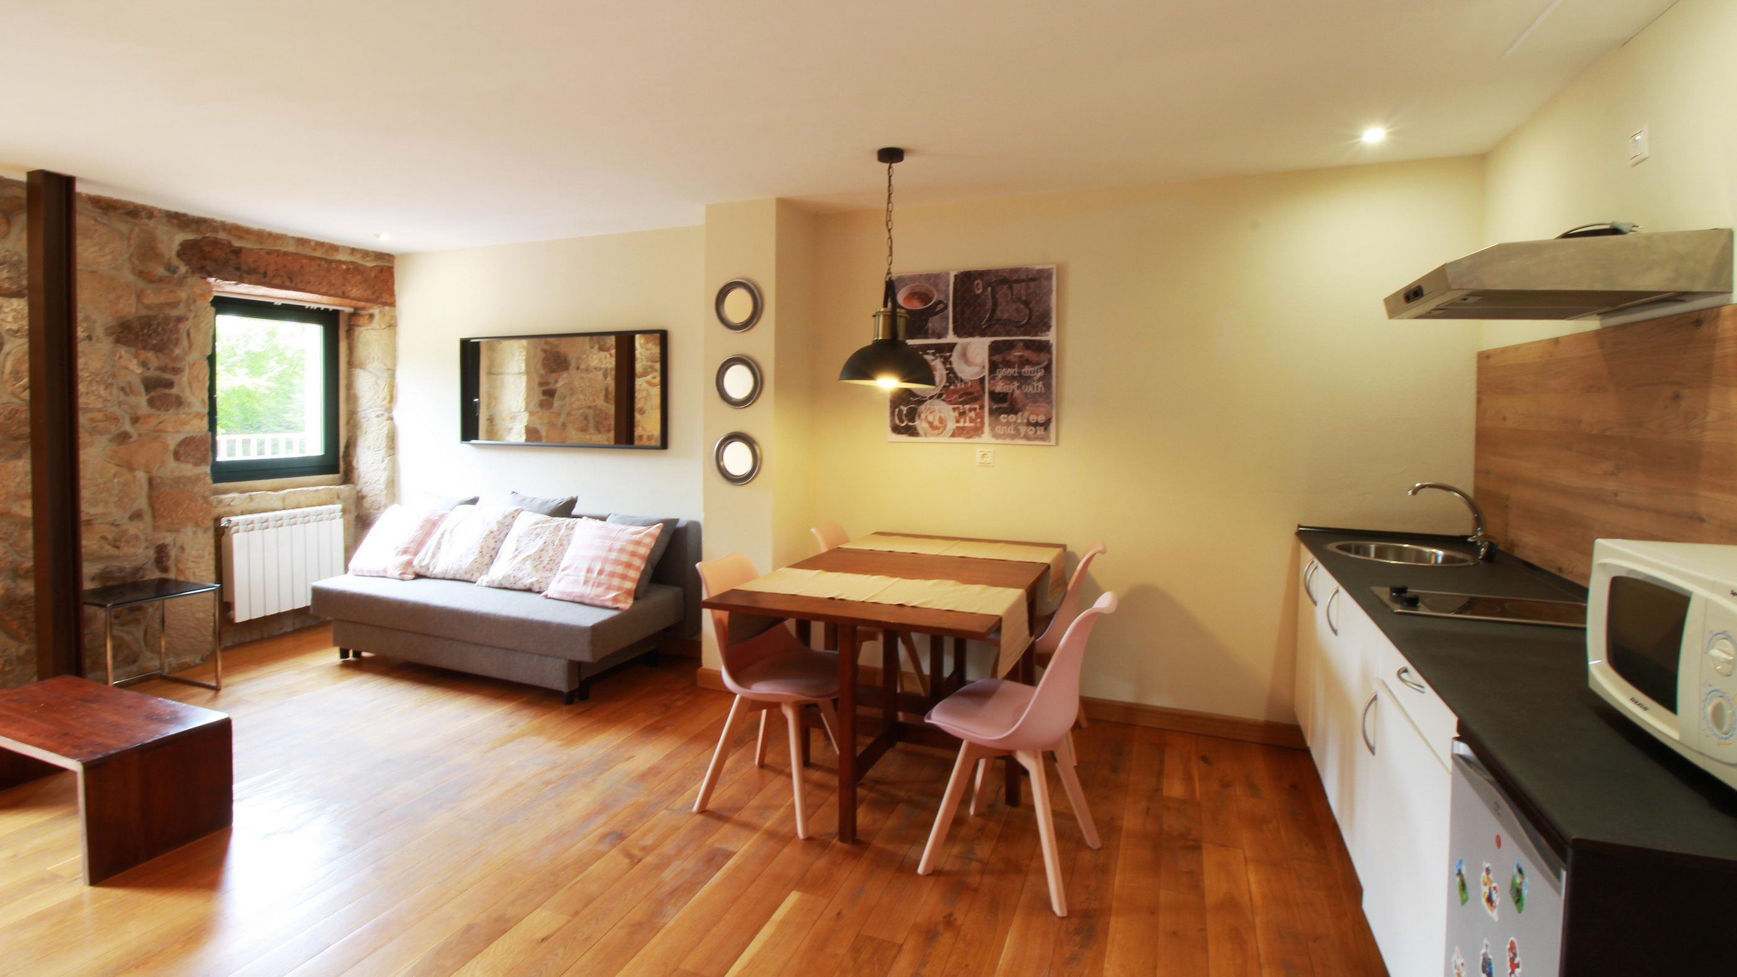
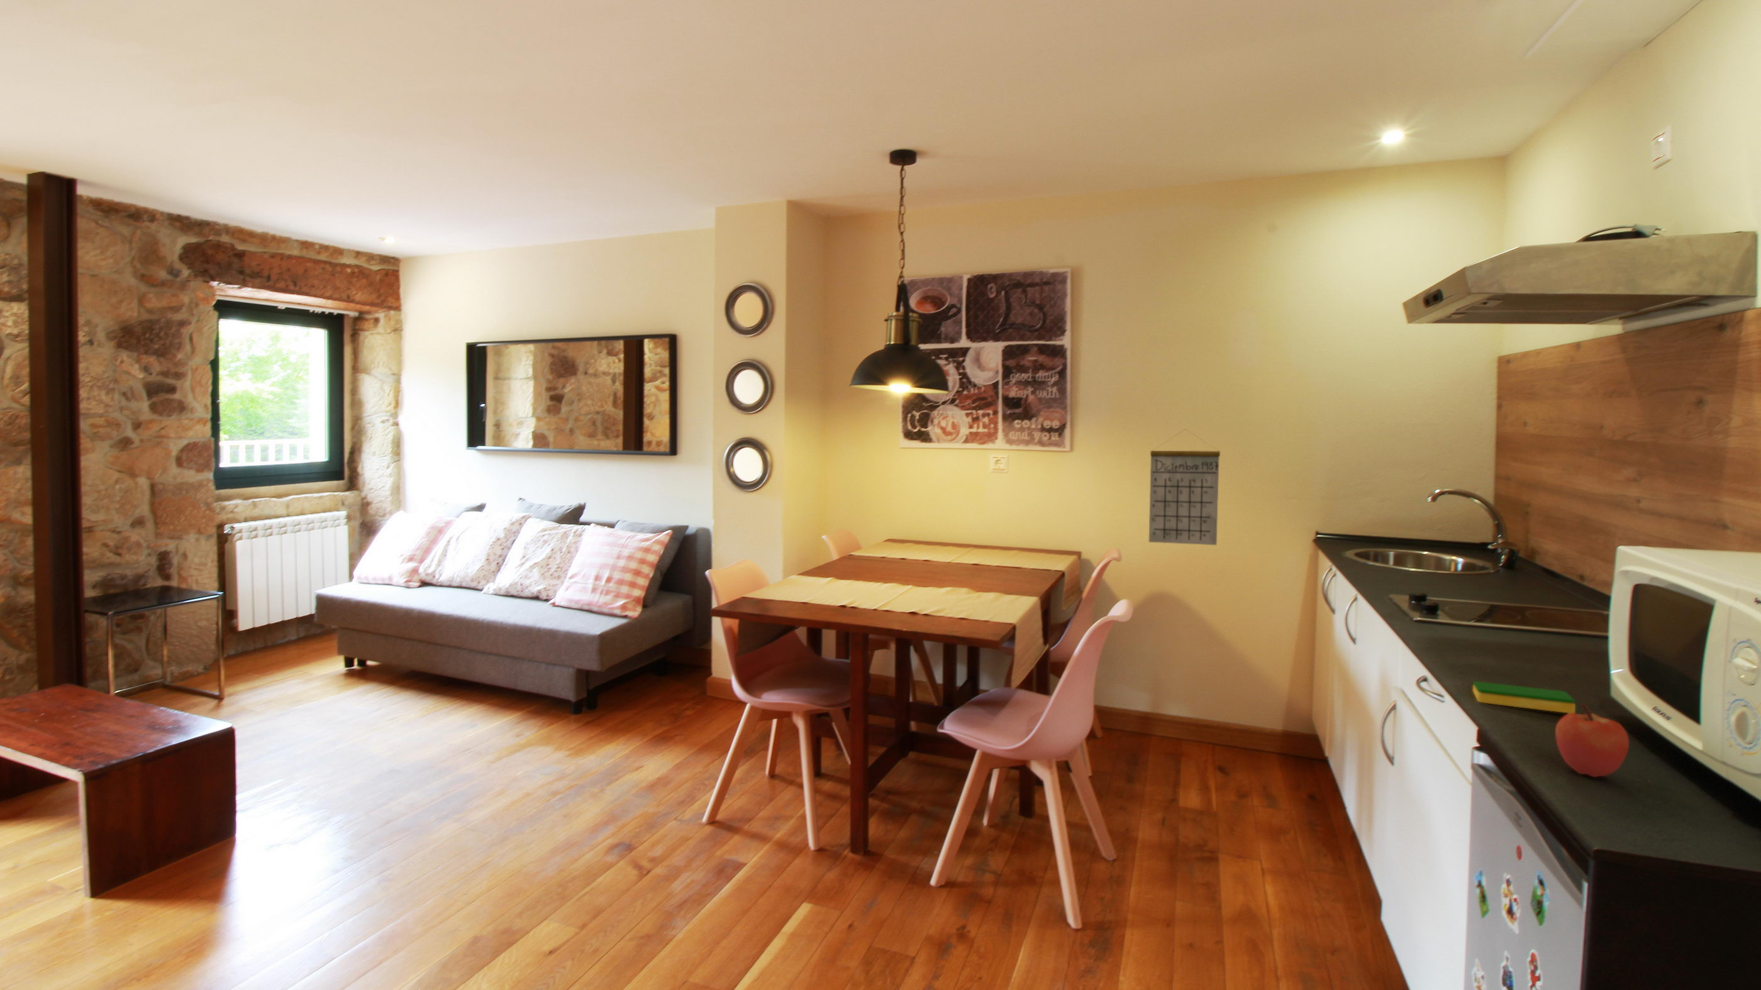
+ calendar (1184, 486)
+ apple (1592, 740)
+ dish sponge (1522, 696)
